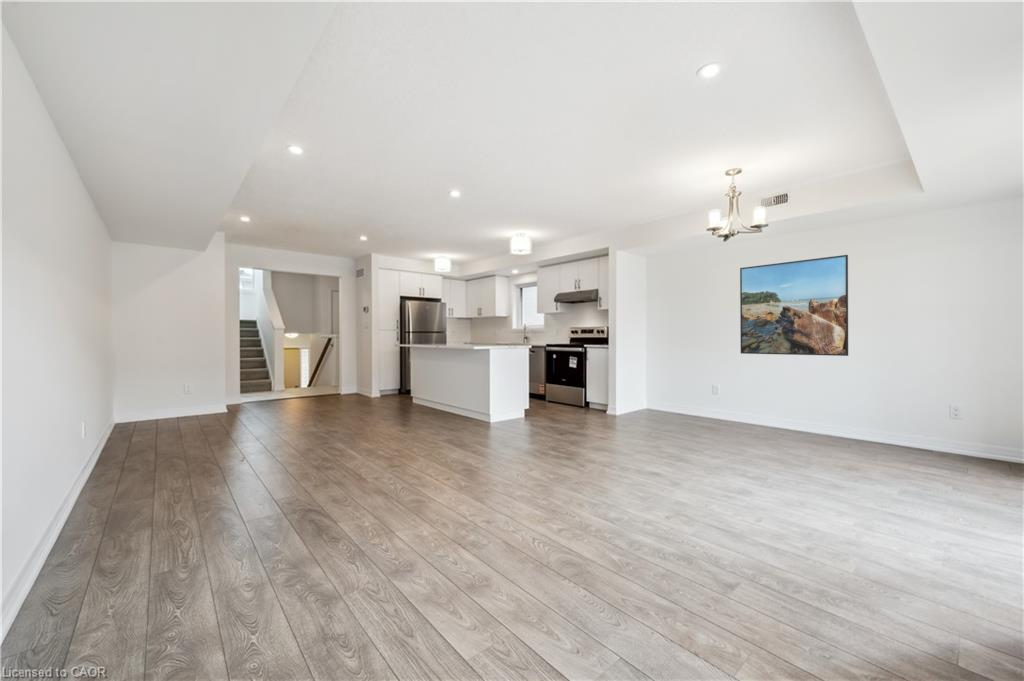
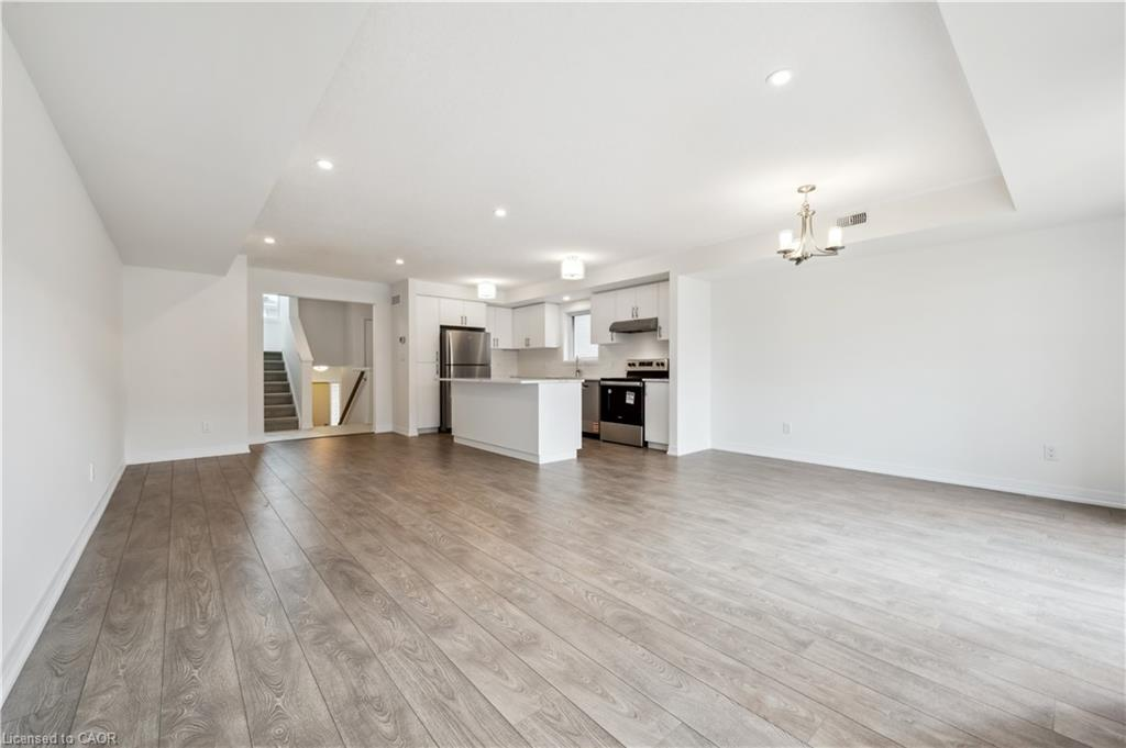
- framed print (789, 308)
